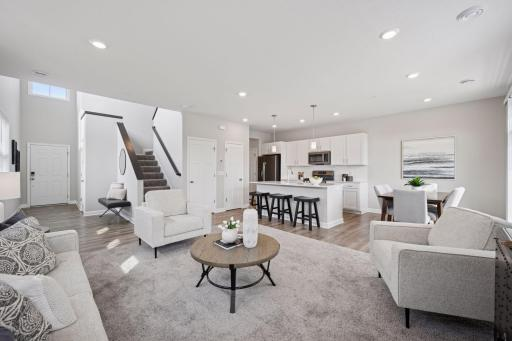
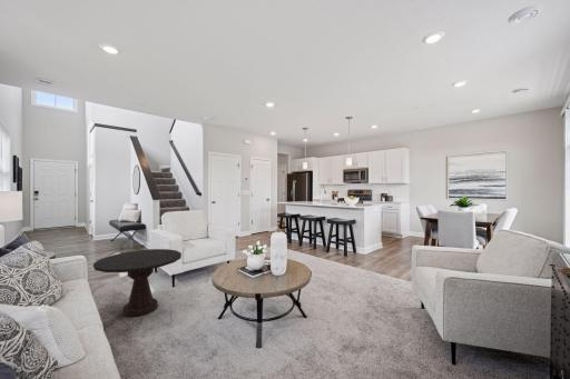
+ side table (140, 283)
